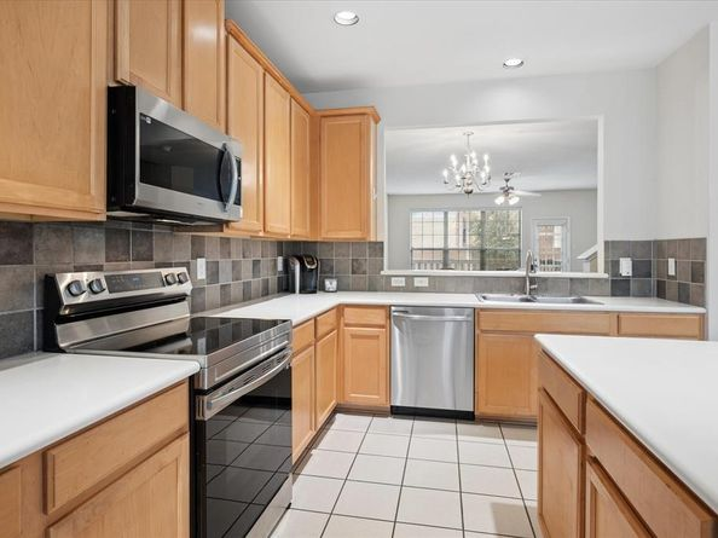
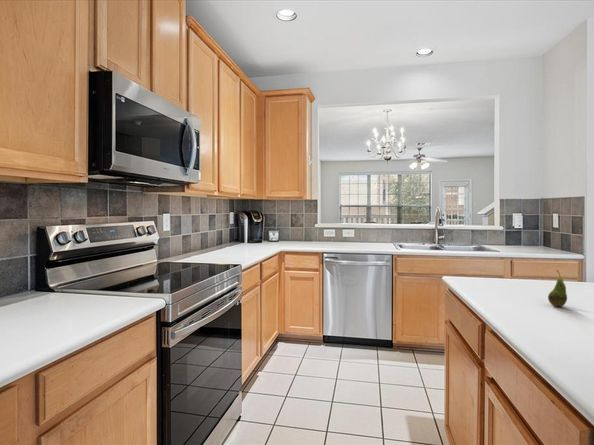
+ fruit (557, 288)
